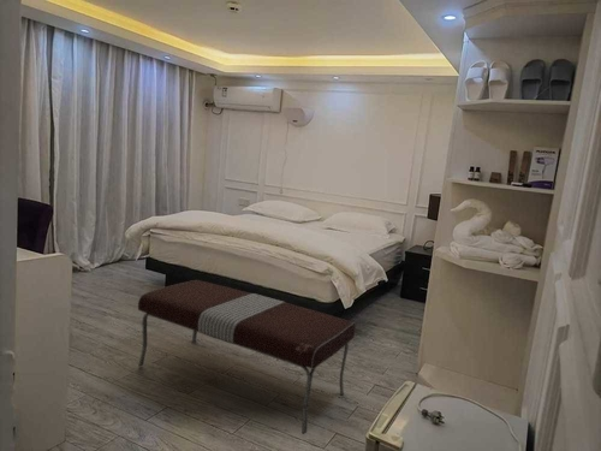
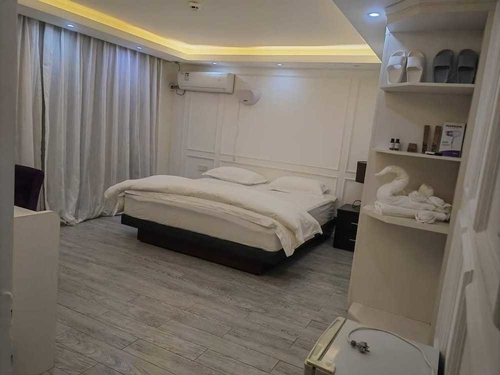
- bench (243, 343)
